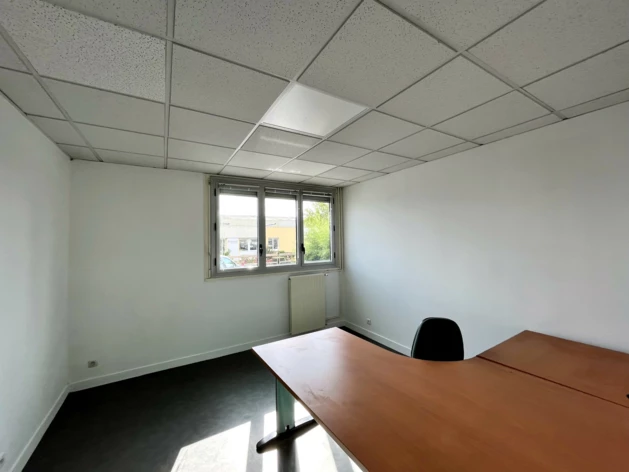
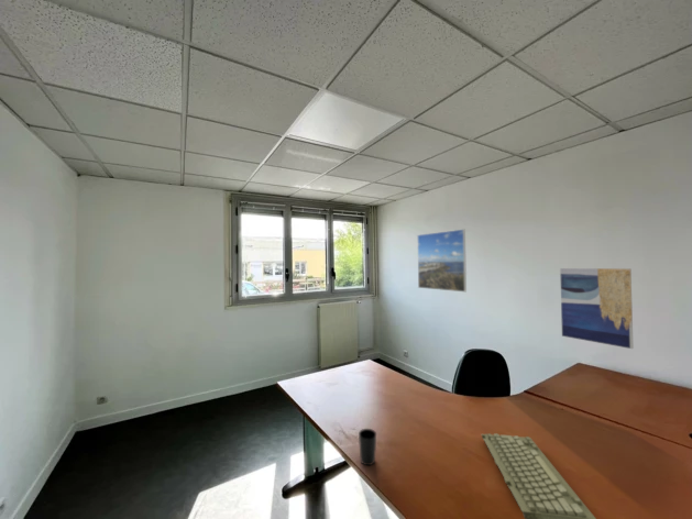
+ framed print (439, 261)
+ cup (367, 446)
+ wall art (593, 305)
+ keyboard (527, 470)
